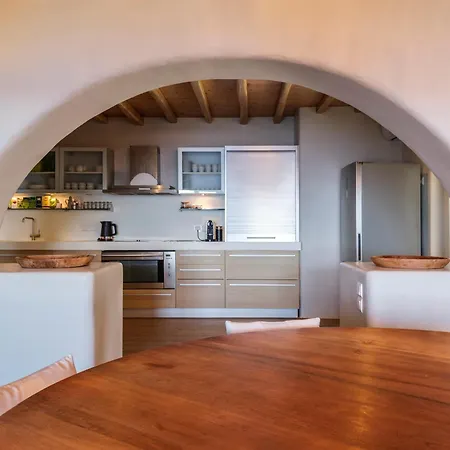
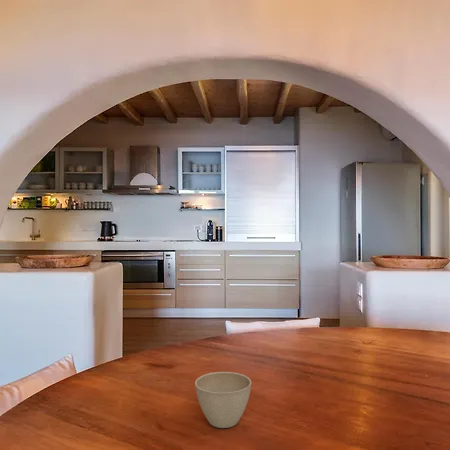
+ flower pot (223, 401)
